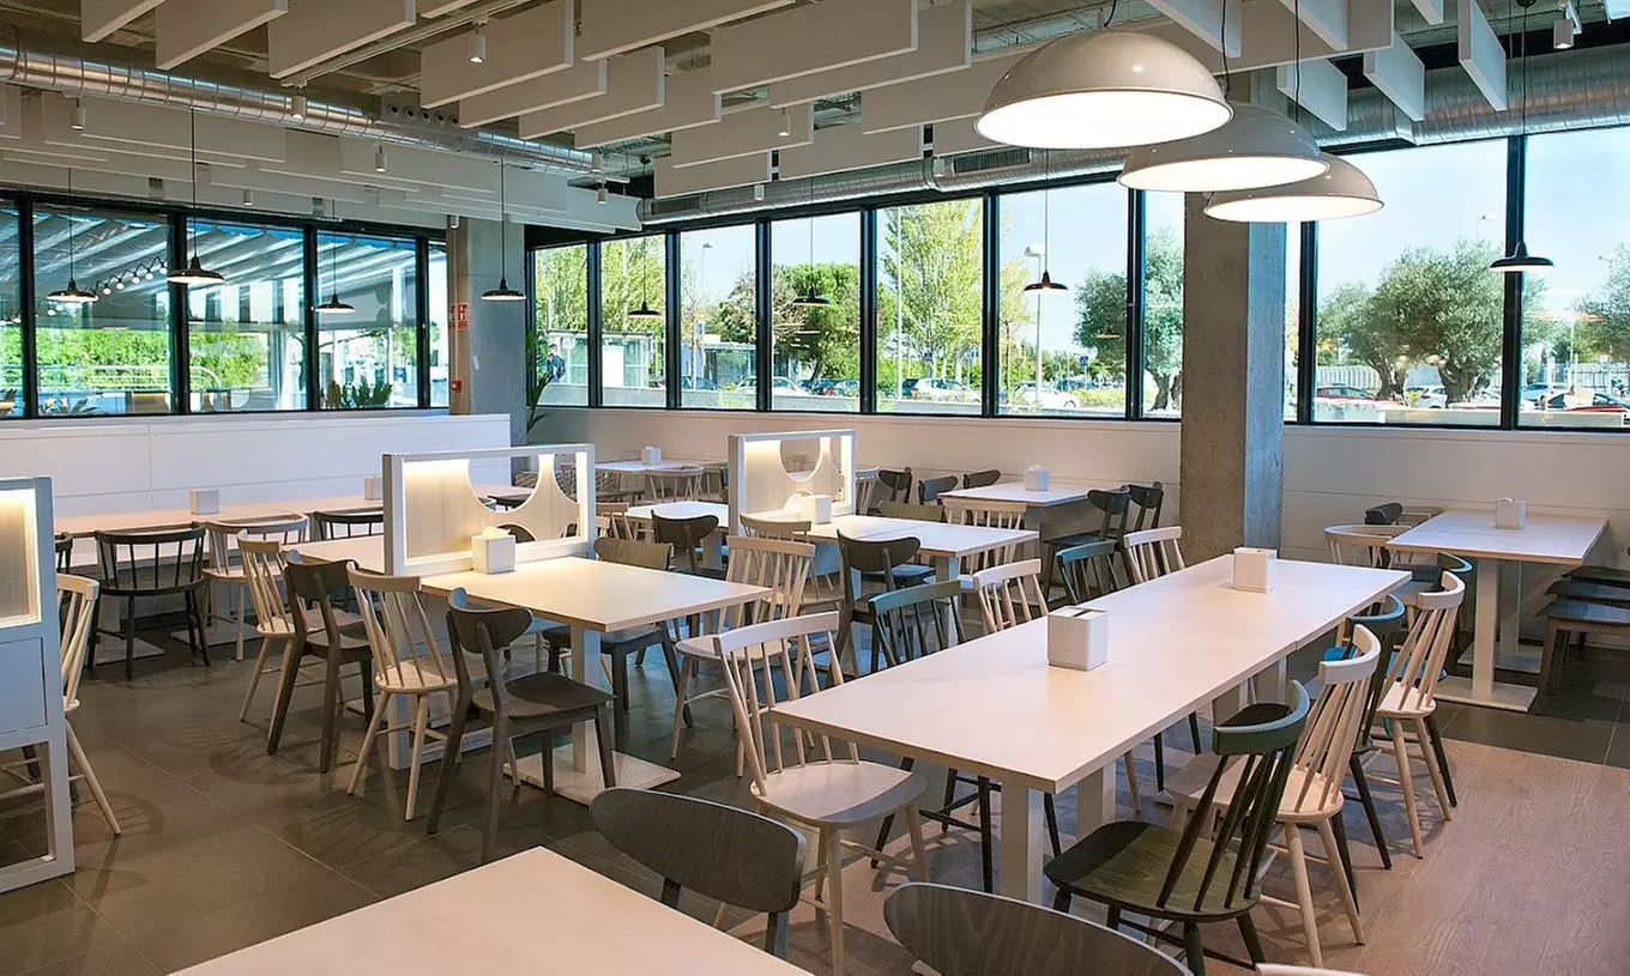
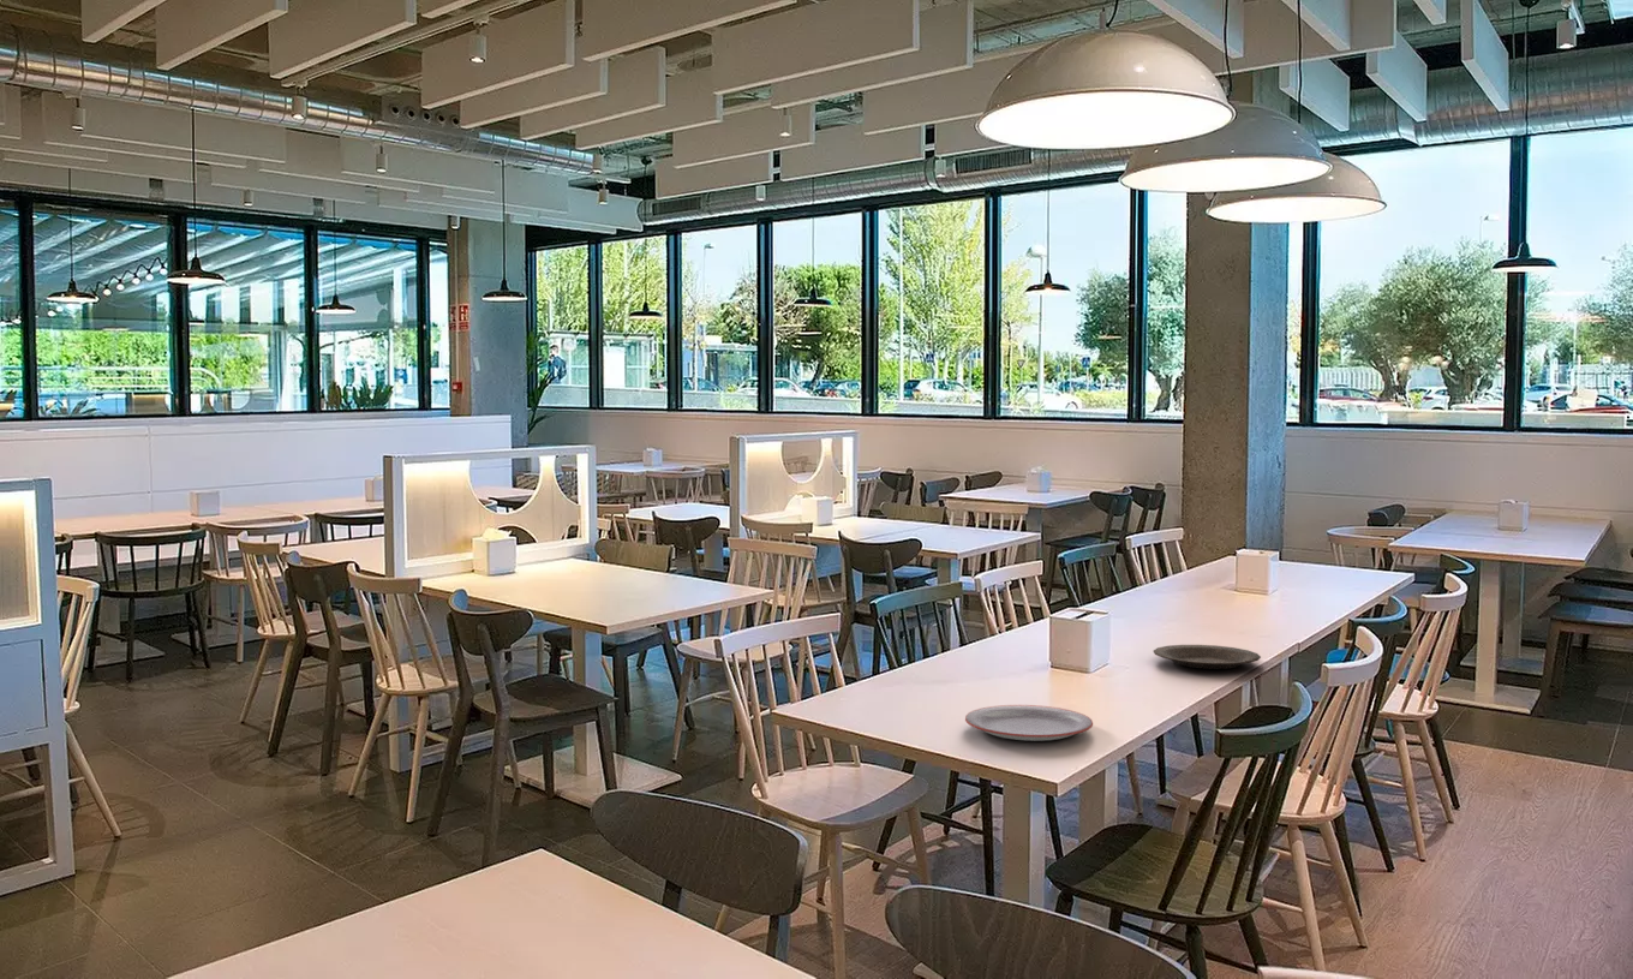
+ plate (1206, 658)
+ plate (1028, 723)
